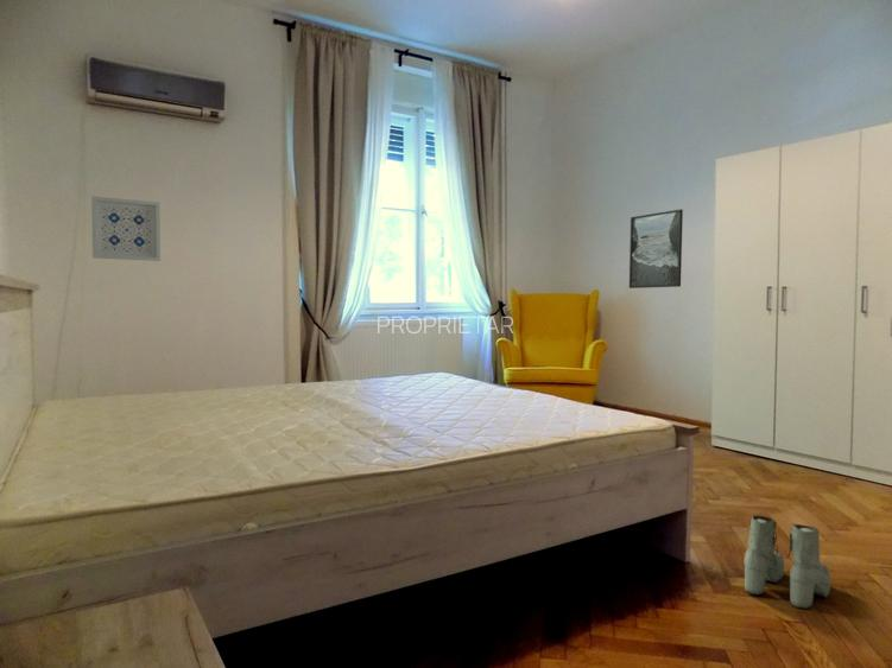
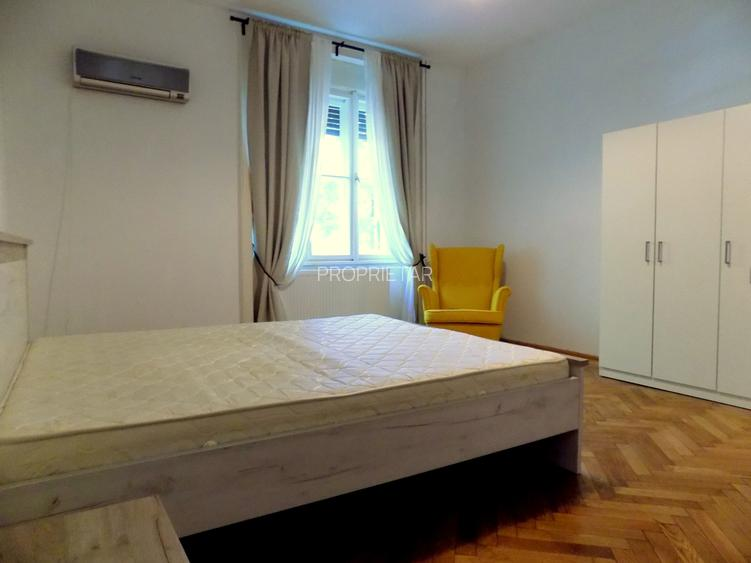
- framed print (654, 250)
- boots (787, 554)
- wall art (126, 229)
